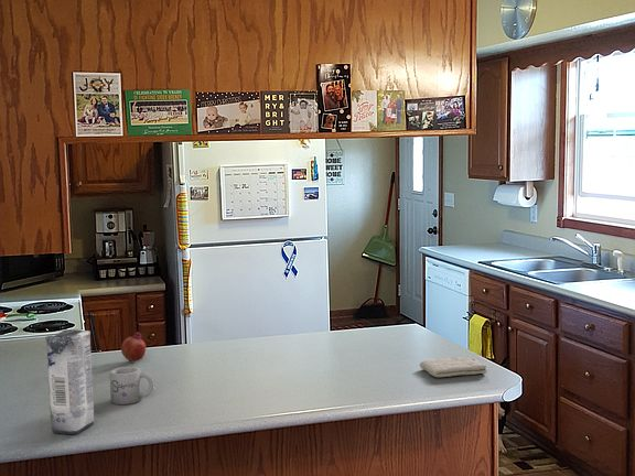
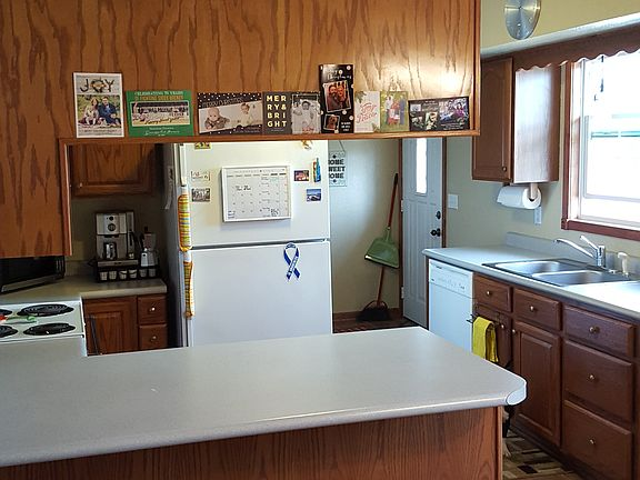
- mug (131, 385)
- washcloth (453, 366)
- juice carton (71, 381)
- fruit (132, 346)
